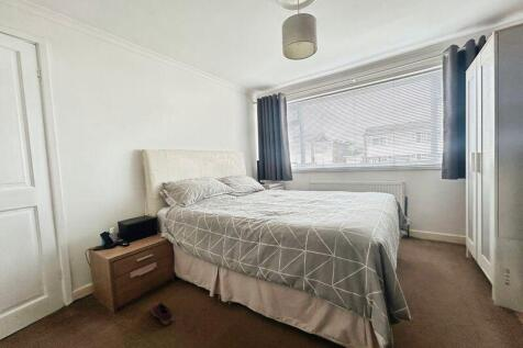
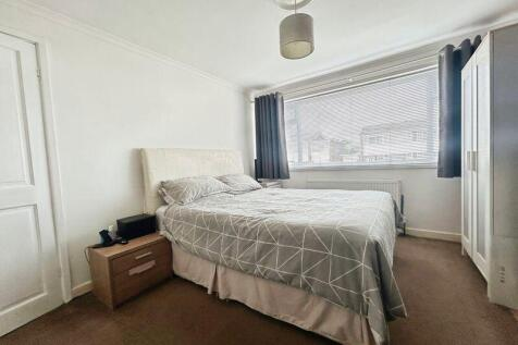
- shoe (163, 308)
